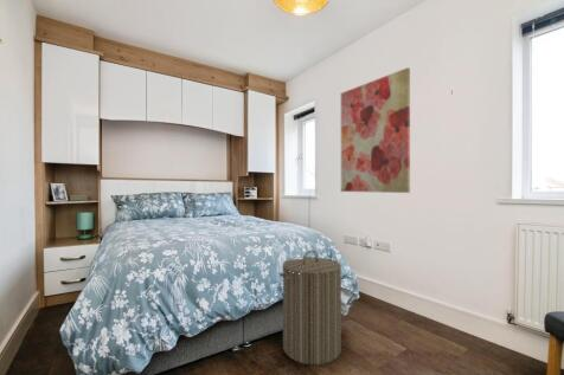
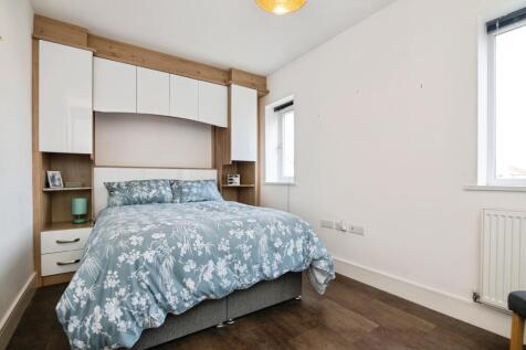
- laundry hamper (312, 298)
- wall art (371, 136)
